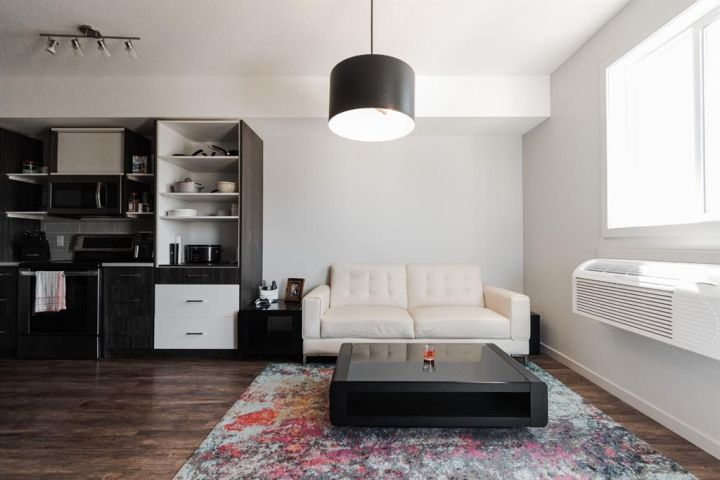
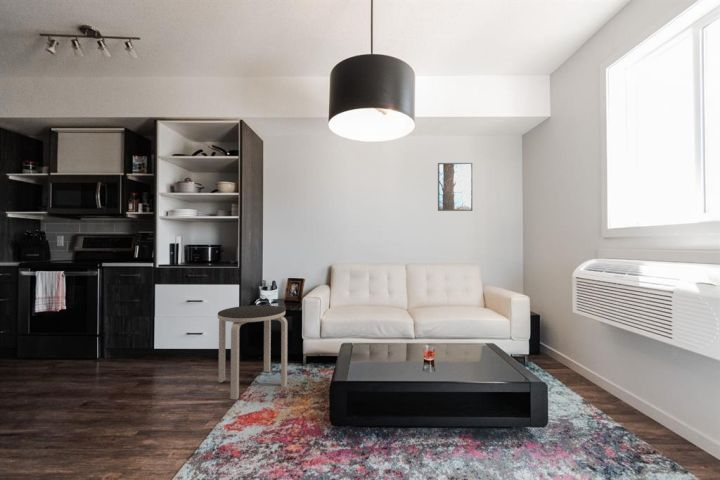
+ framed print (455, 186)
+ side table (264, 347)
